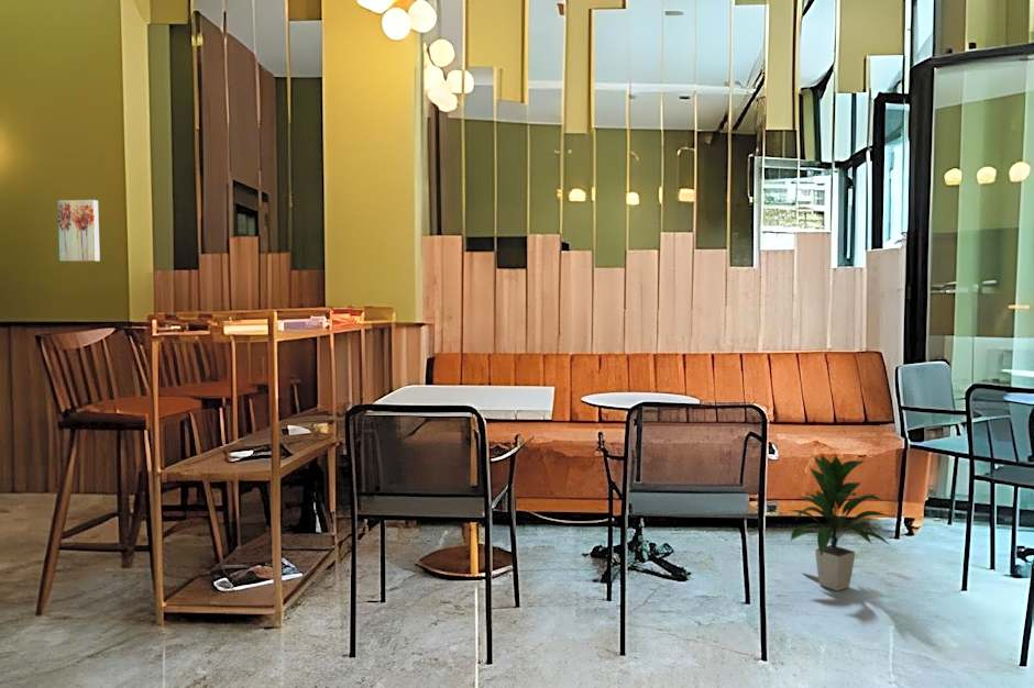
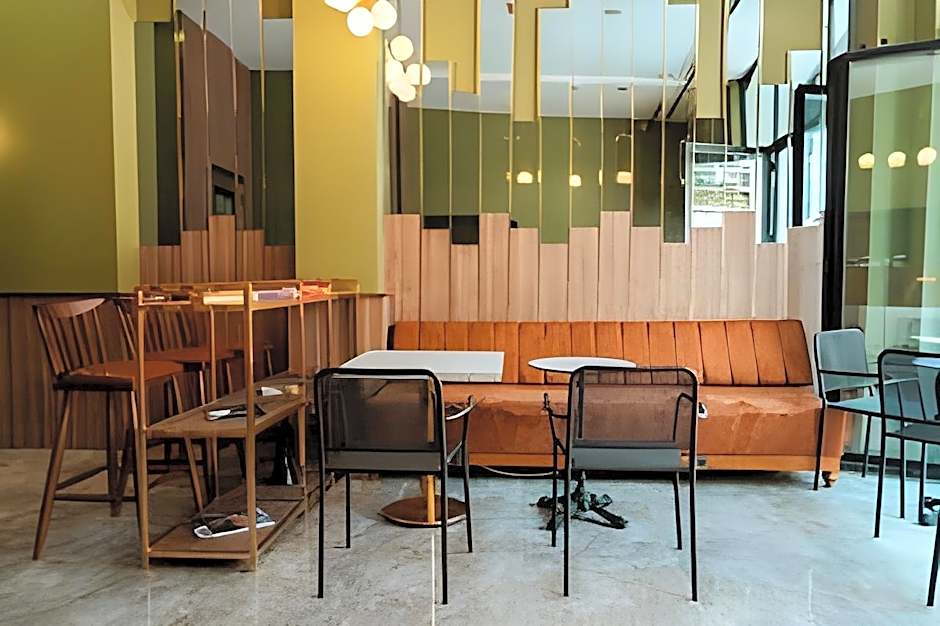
- wall art (78, 231)
- indoor plant (833, 518)
